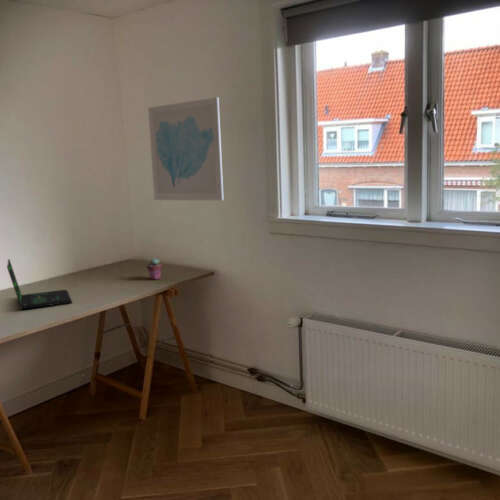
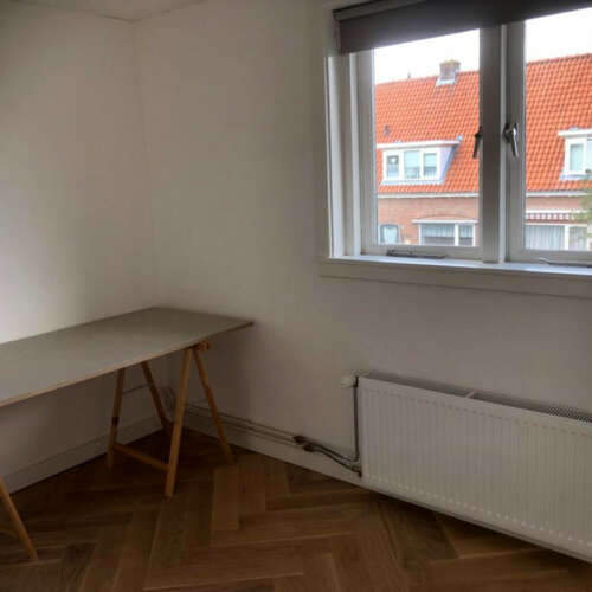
- wall art (184, 152)
- laptop (41, 292)
- potted succulent (154, 268)
